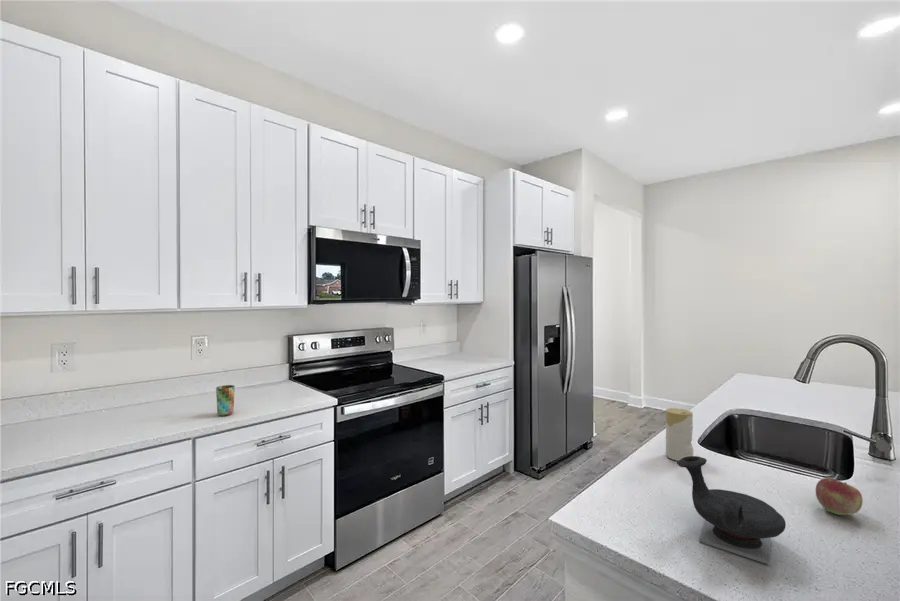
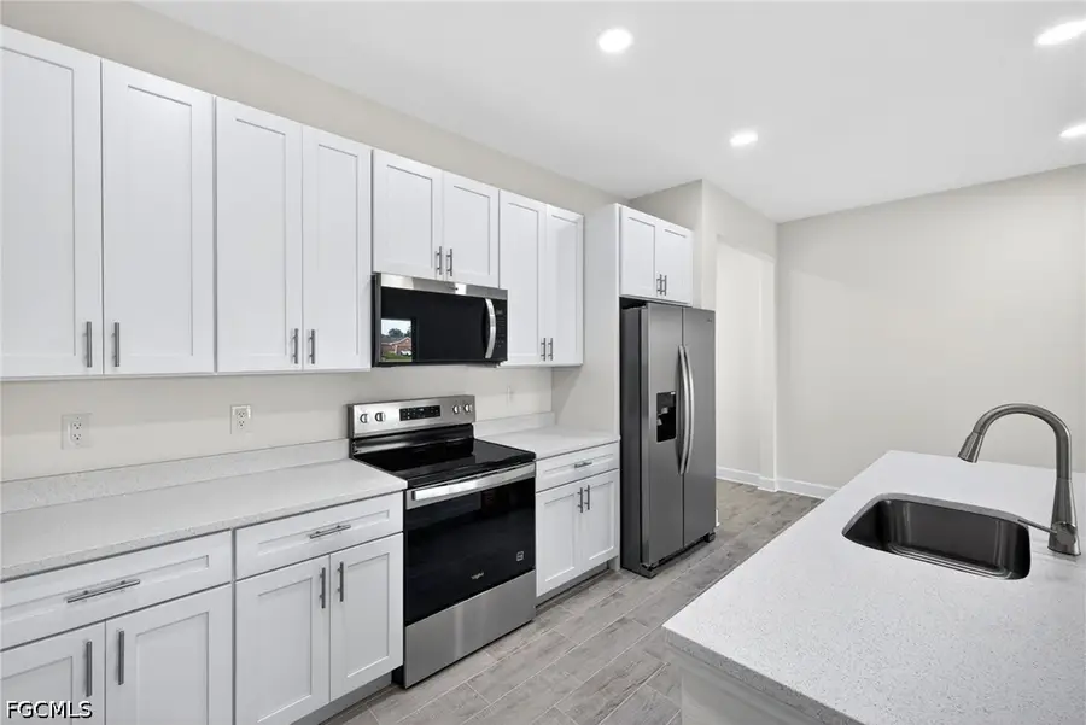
- candle (679, 434)
- cup (225, 400)
- fruit (838, 495)
- teapot (726, 504)
